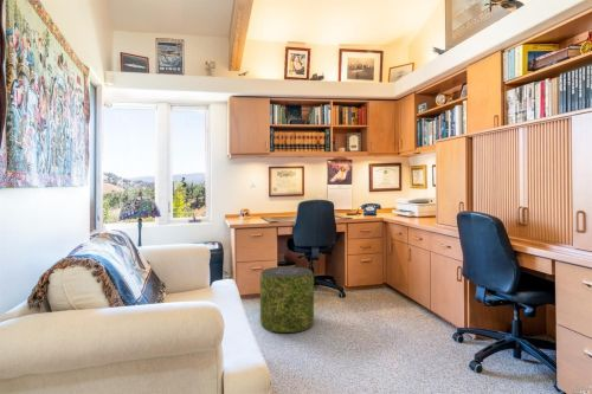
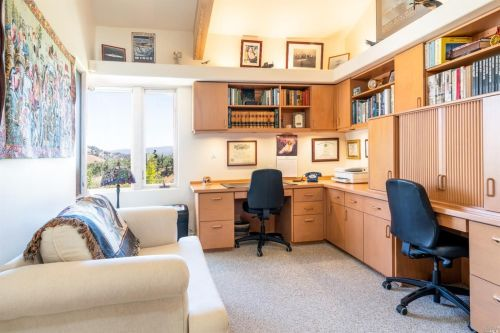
- pouf (287, 297)
